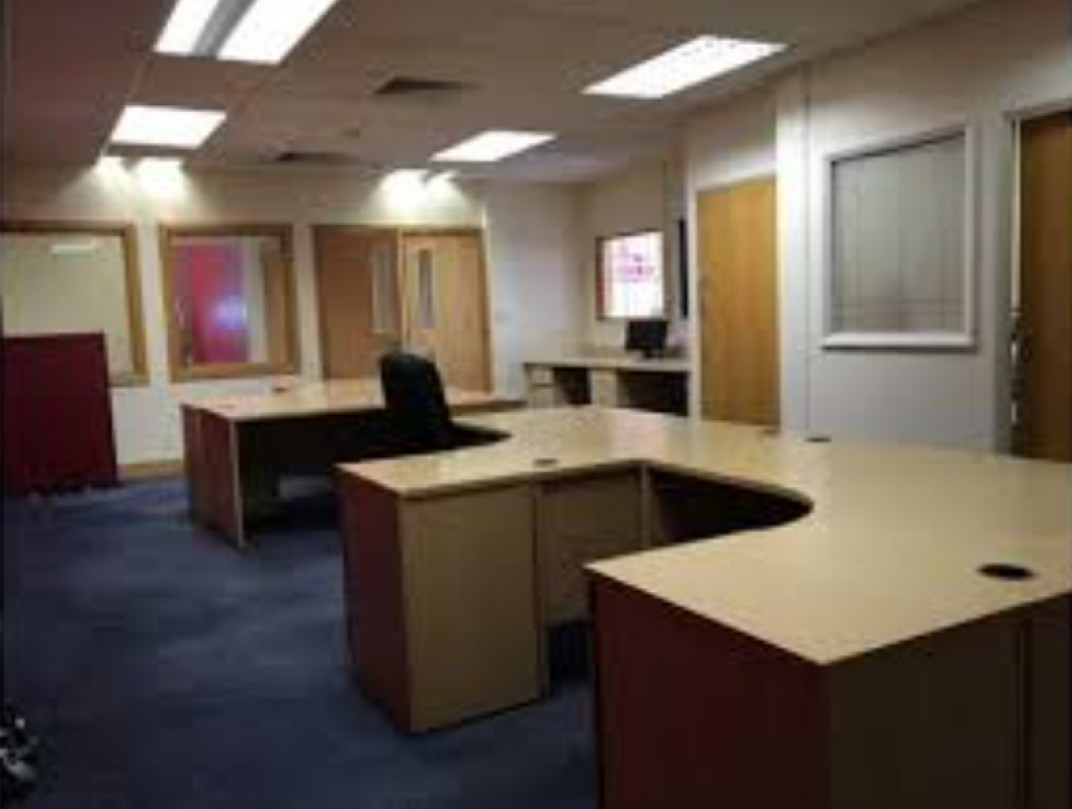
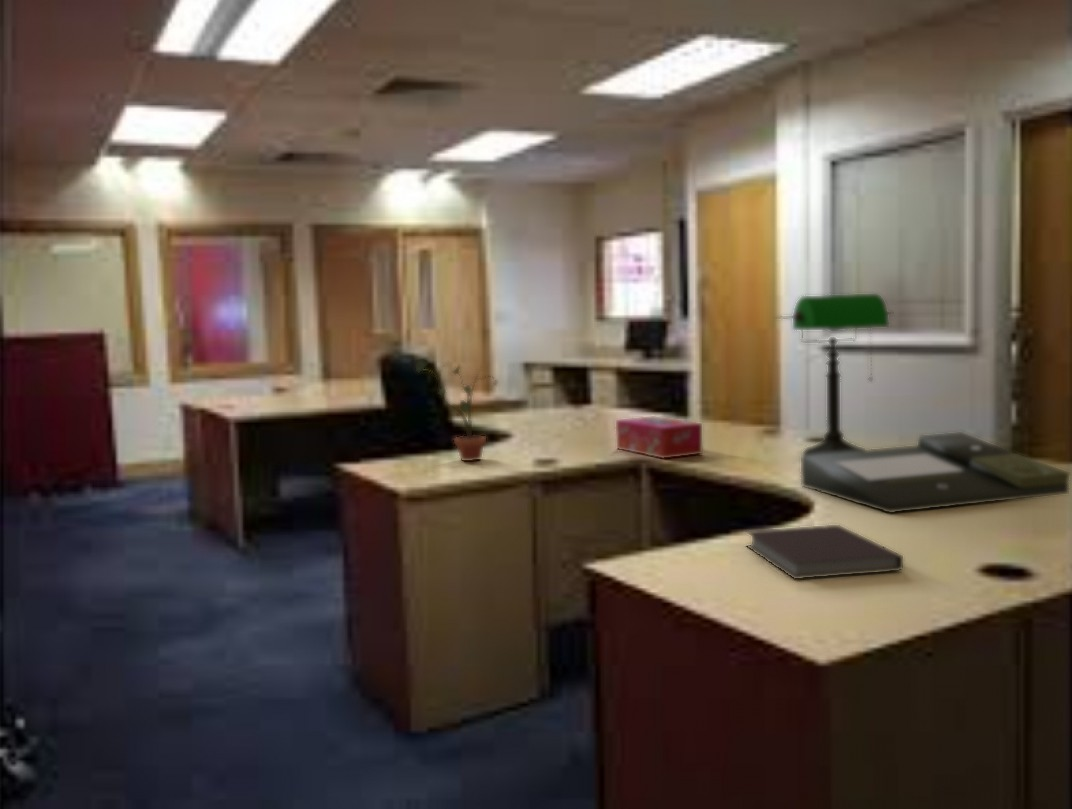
+ tissue box (658, 436)
+ notebook (819, 549)
+ desk lamp (834, 378)
+ potted plant (460, 407)
+ document tray (929, 468)
